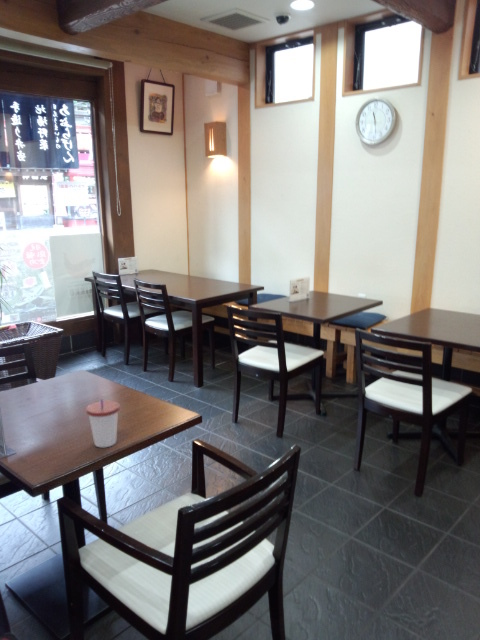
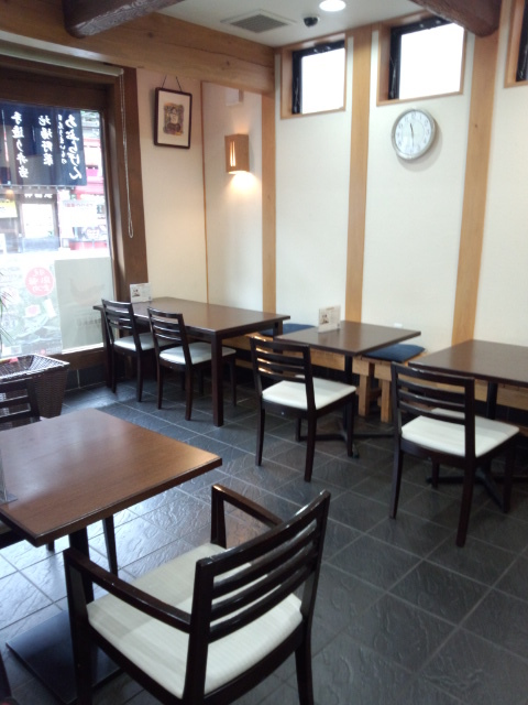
- cup (103, 420)
